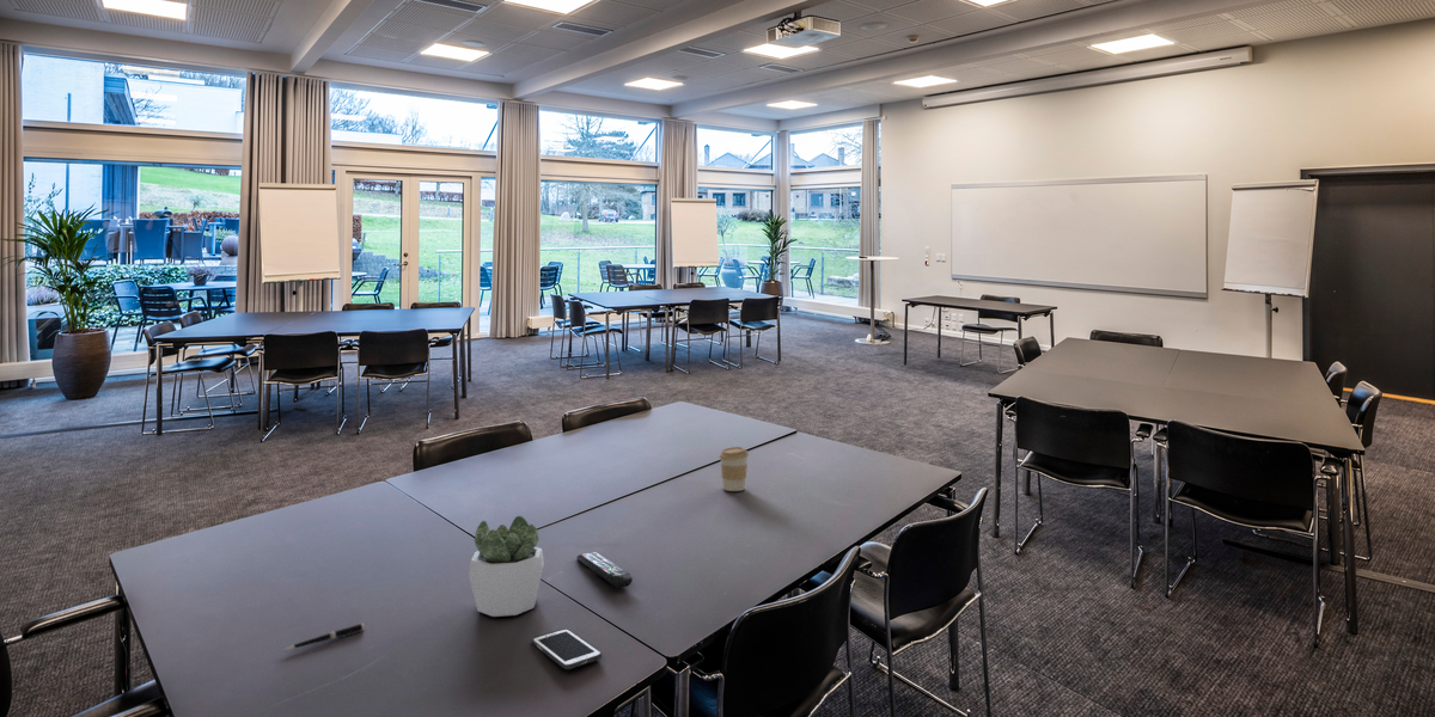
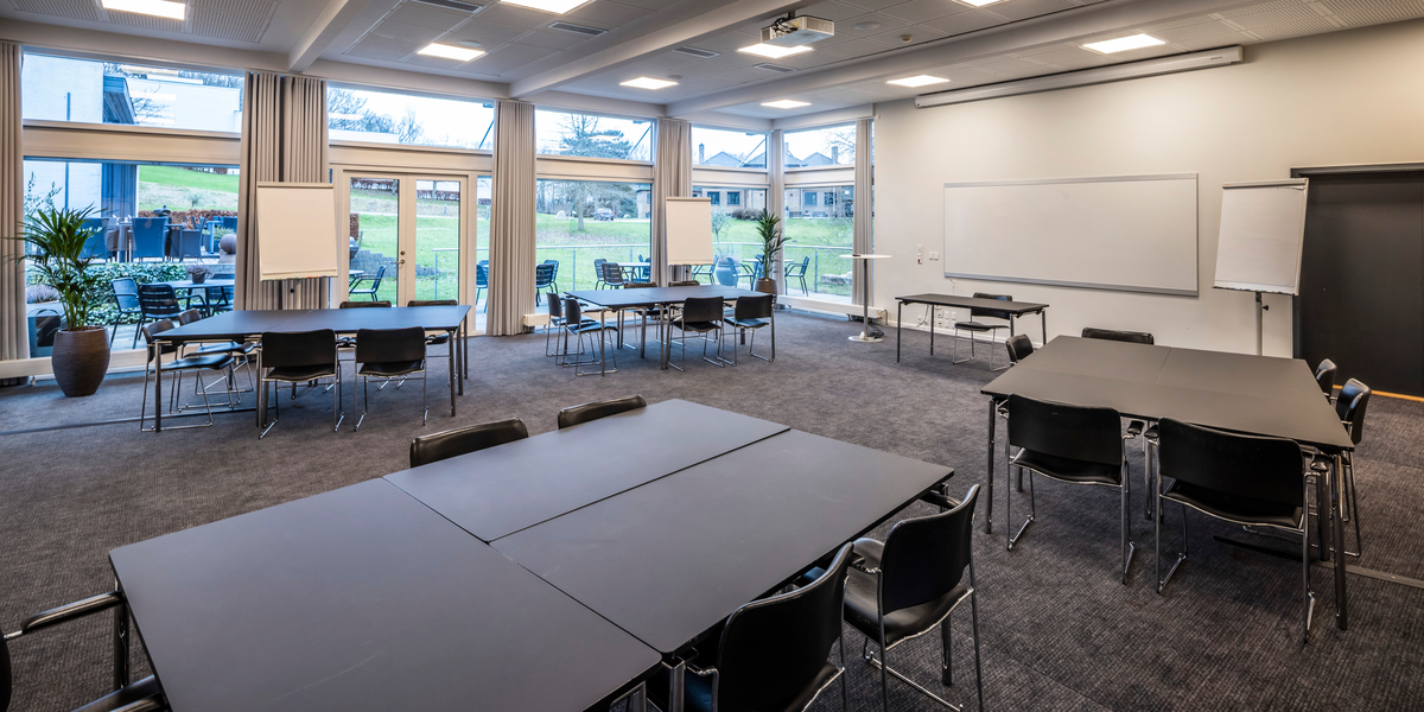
- remote control (603, 568)
- pen (324, 636)
- coffee cup (733, 468)
- succulent plant (507, 564)
- cell phone (566, 648)
